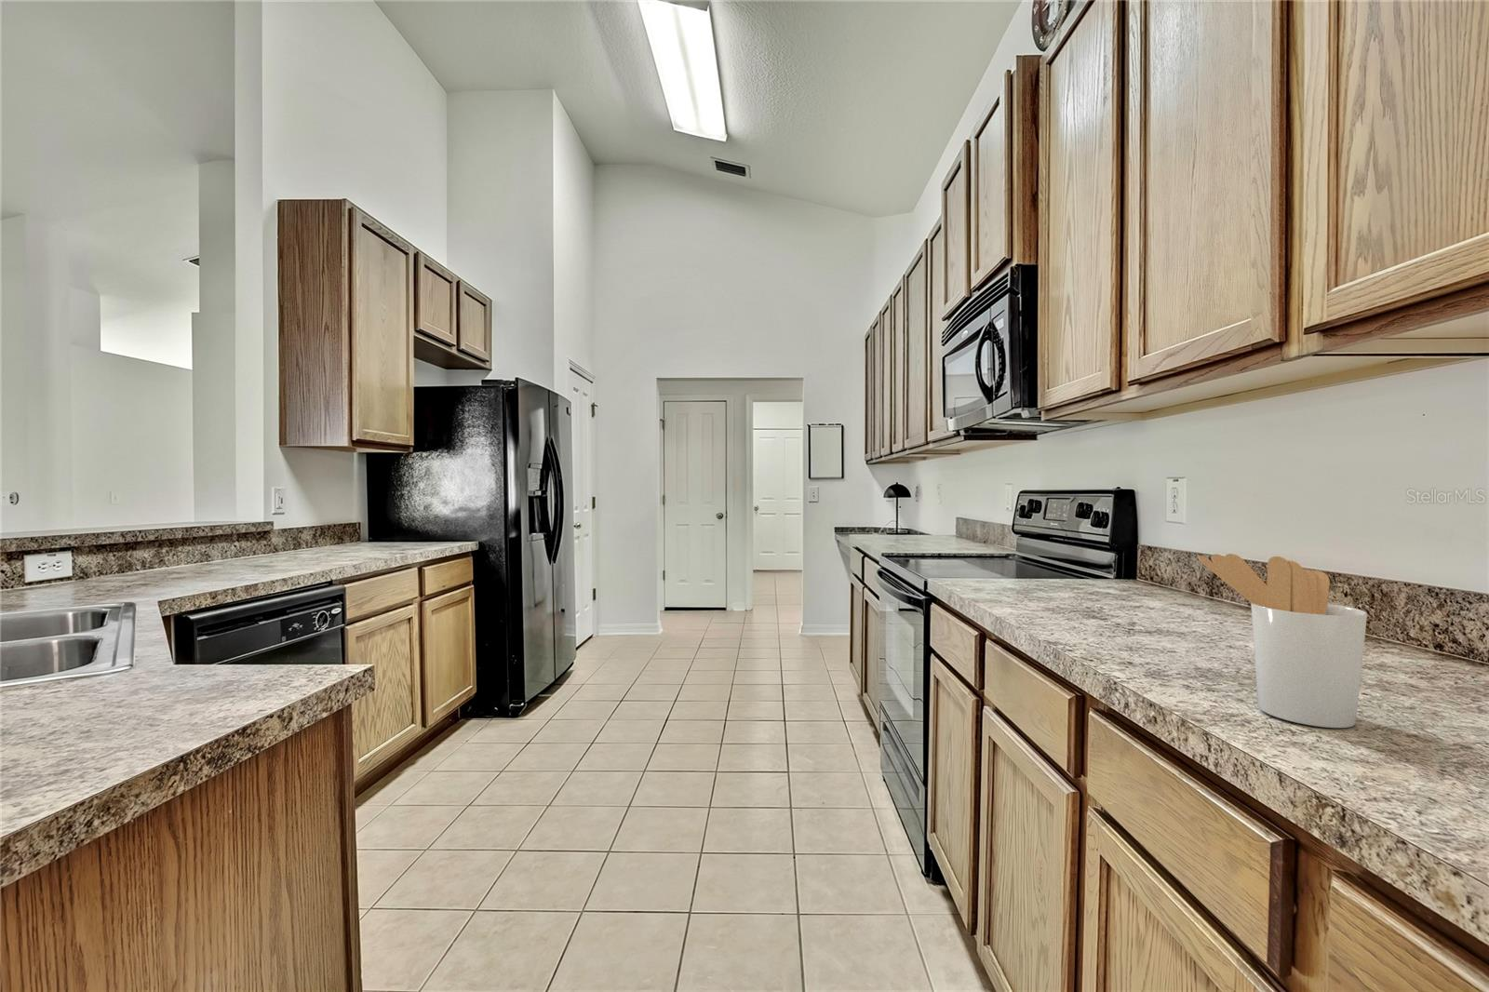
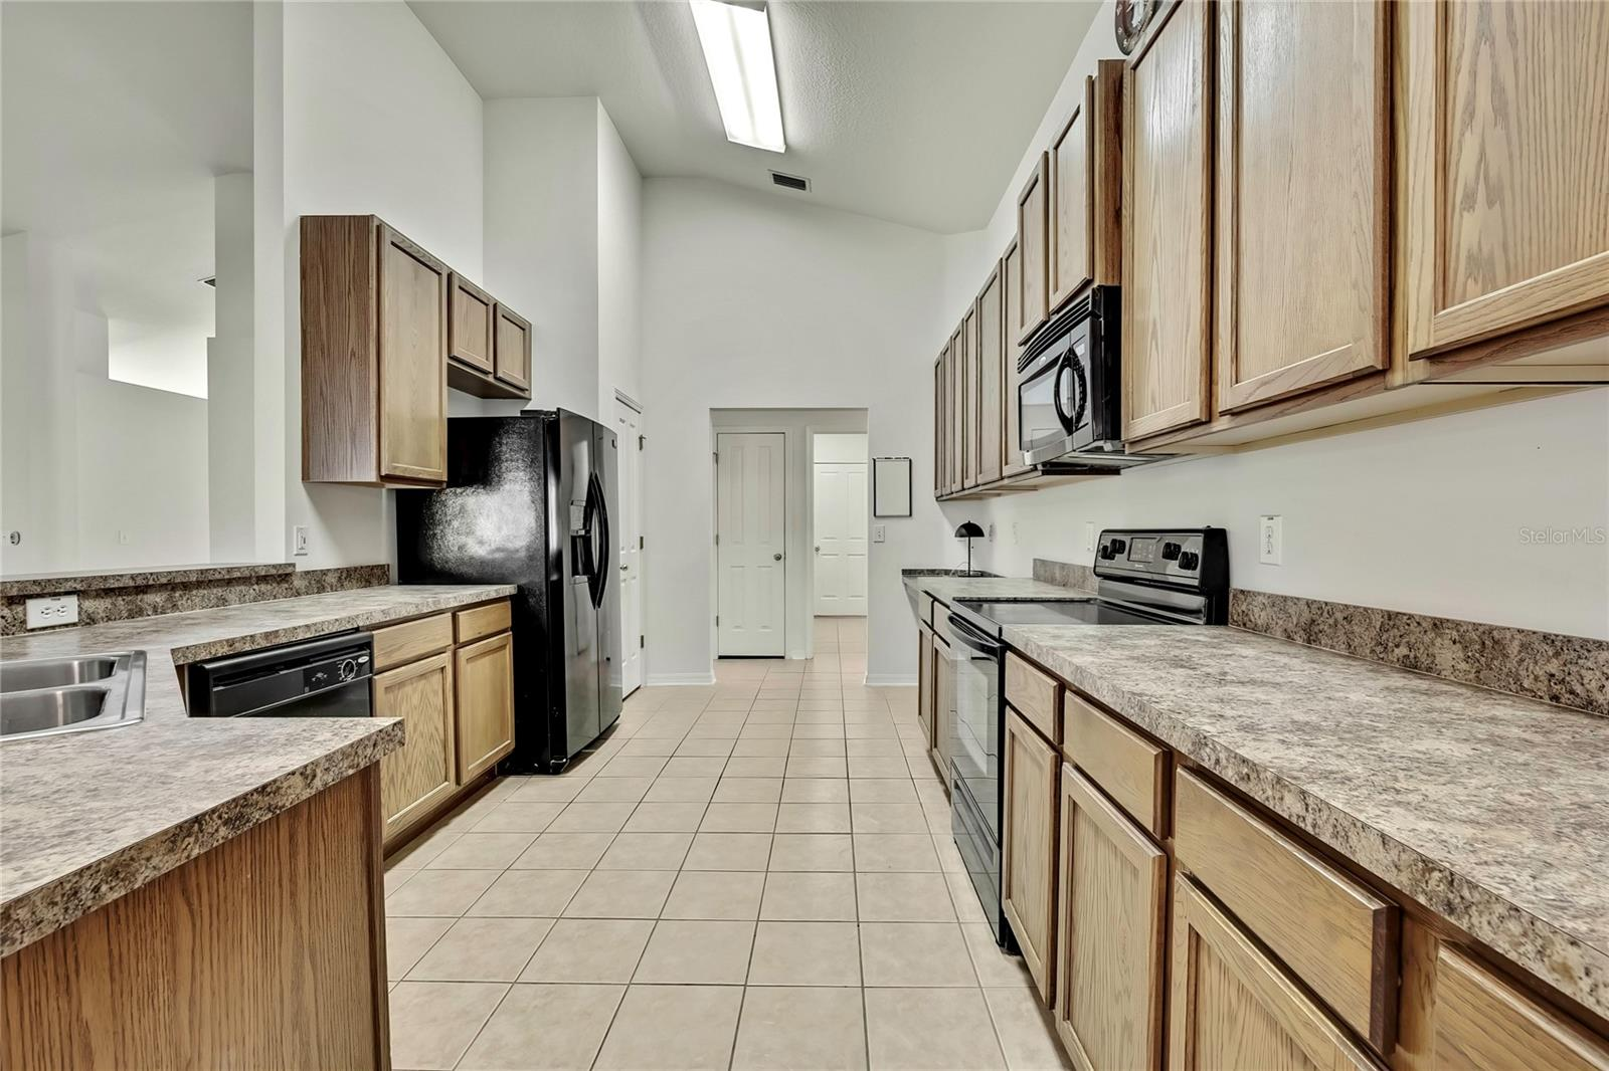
- utensil holder (1276, 630)
